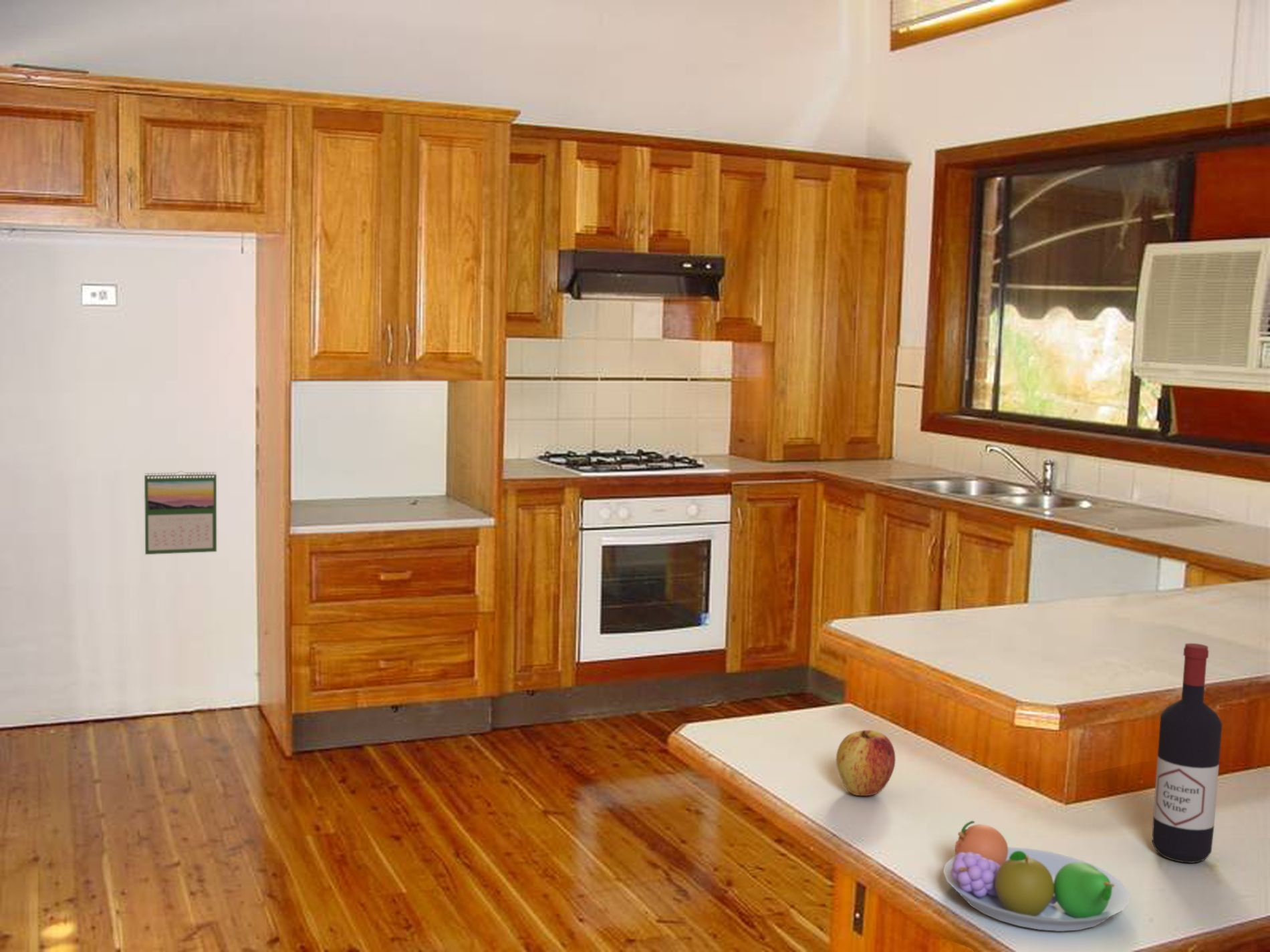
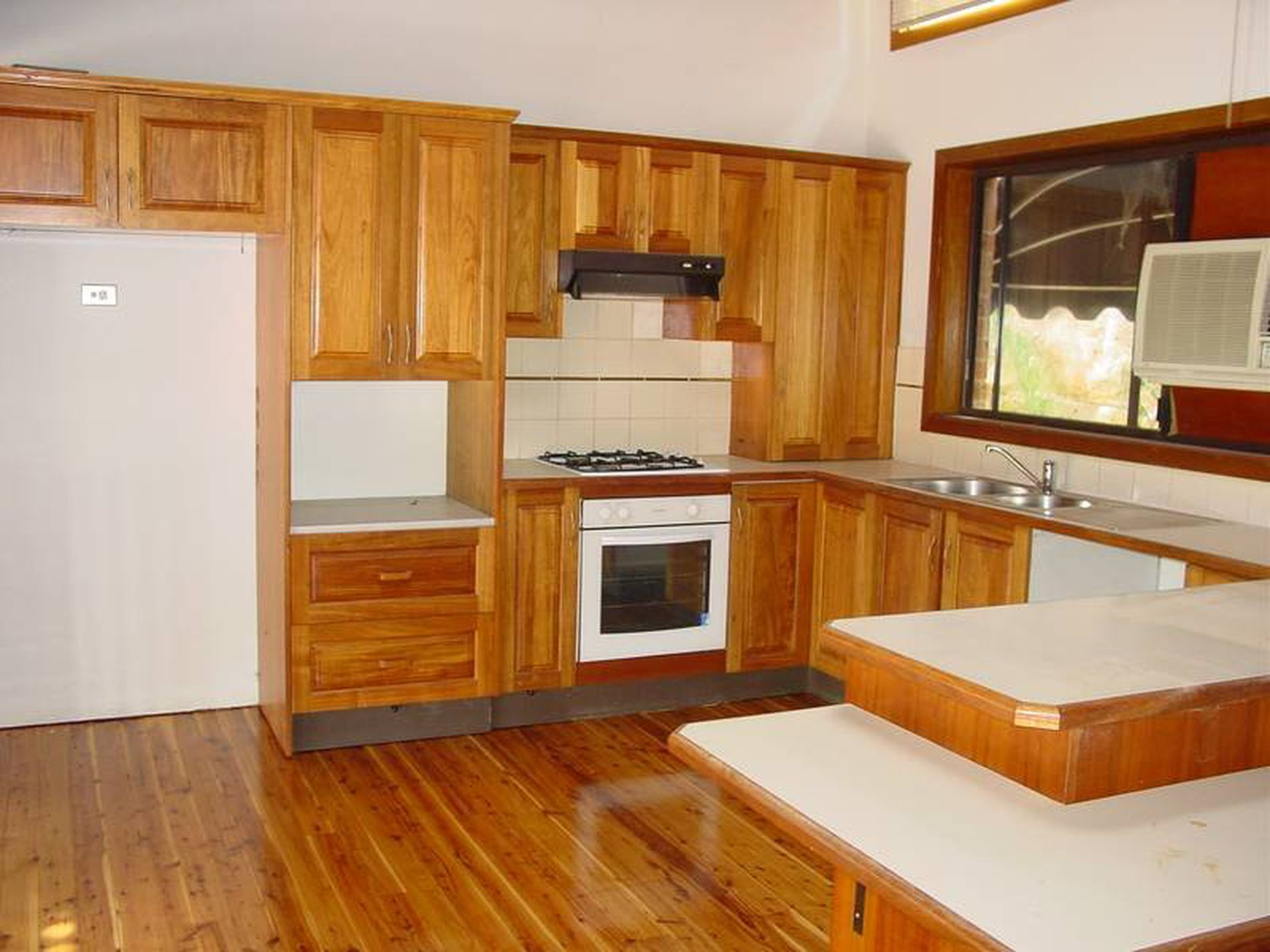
- apple (864, 762)
- wine bottle (1188, 751)
- calendar (180, 512)
- fruit bowl (1038, 868)
